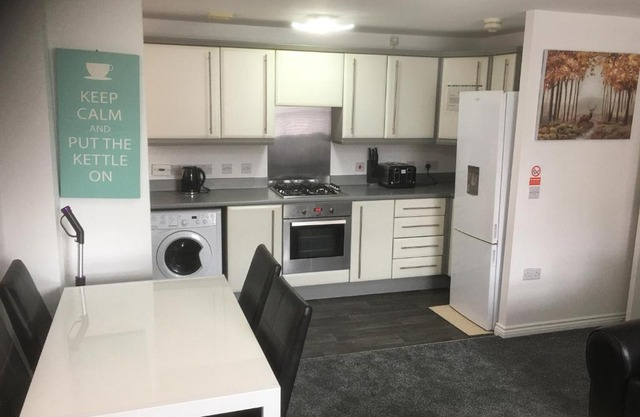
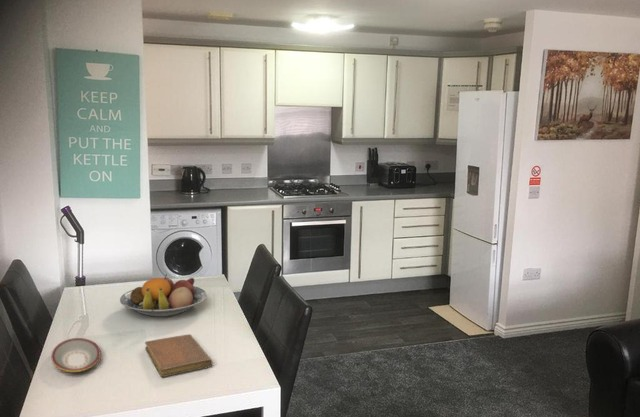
+ plate (76, 356)
+ notebook (177, 353)
+ fruit bowl (164, 292)
